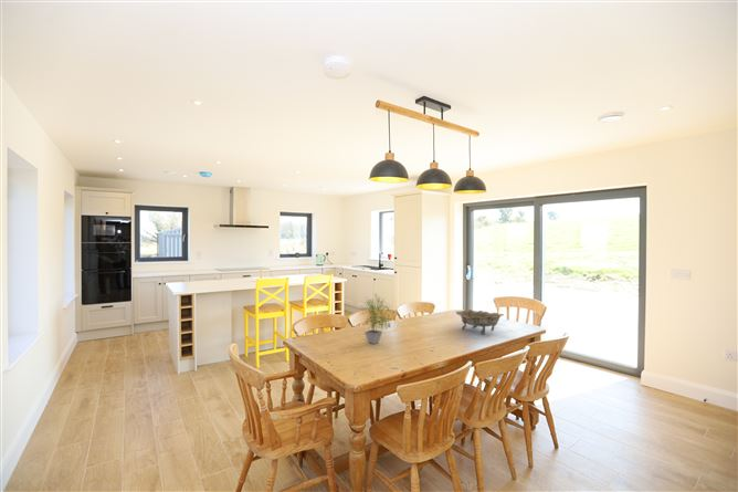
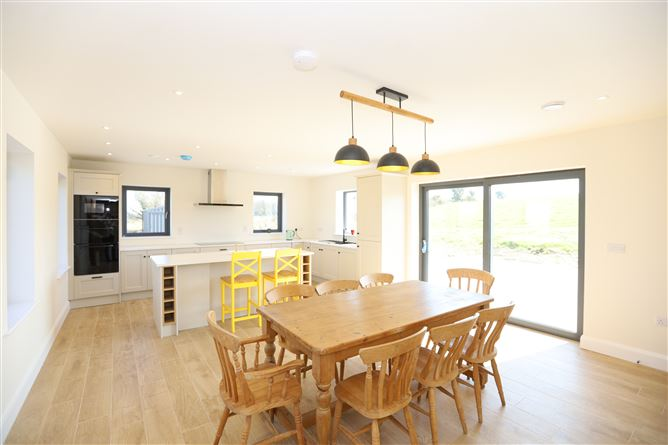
- decorative bowl (478, 321)
- potted plant (377, 317)
